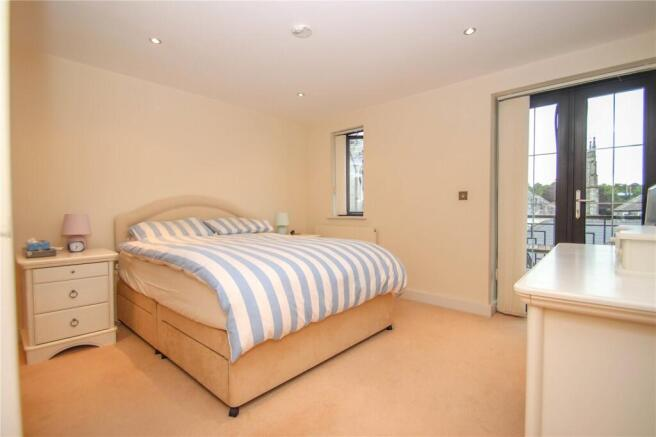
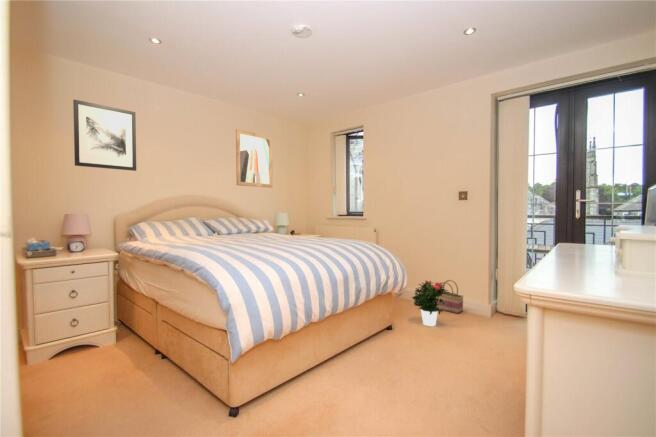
+ wall art (106, 137)
+ basket (448, 295)
+ potted flower (430, 302)
+ wall art (255, 160)
